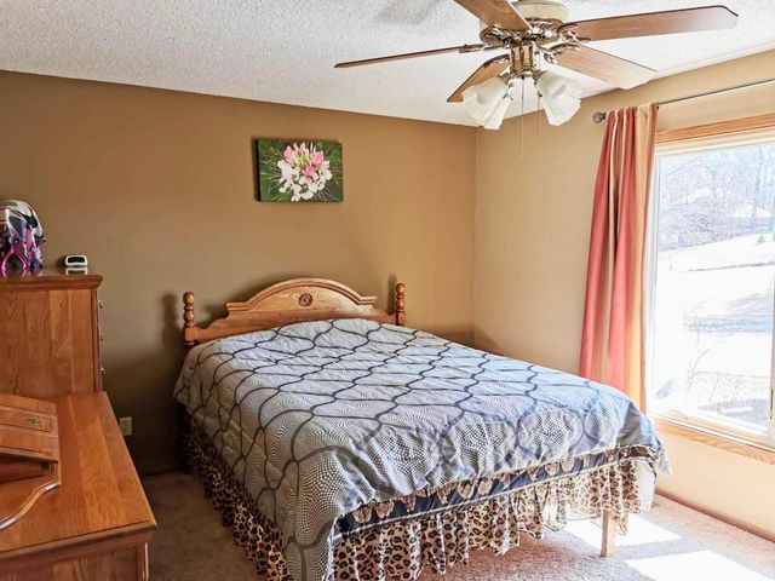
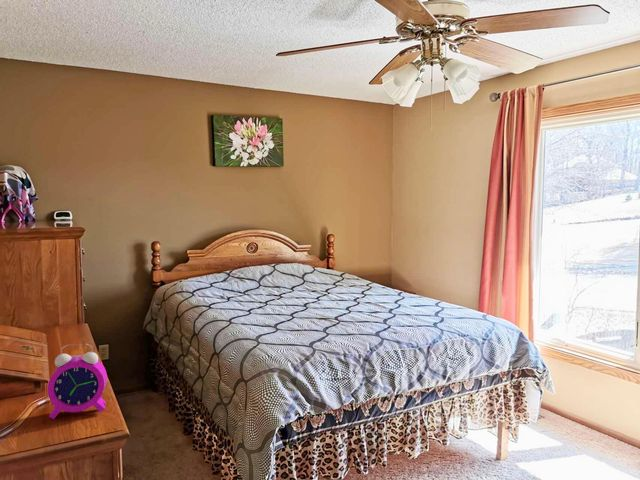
+ alarm clock (78, 377)
